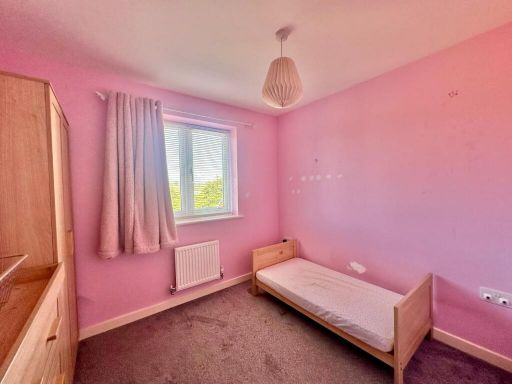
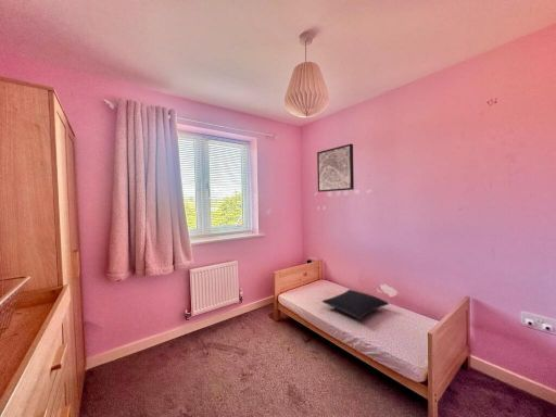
+ wall art (333, 169)
+ pillow (354, 302)
